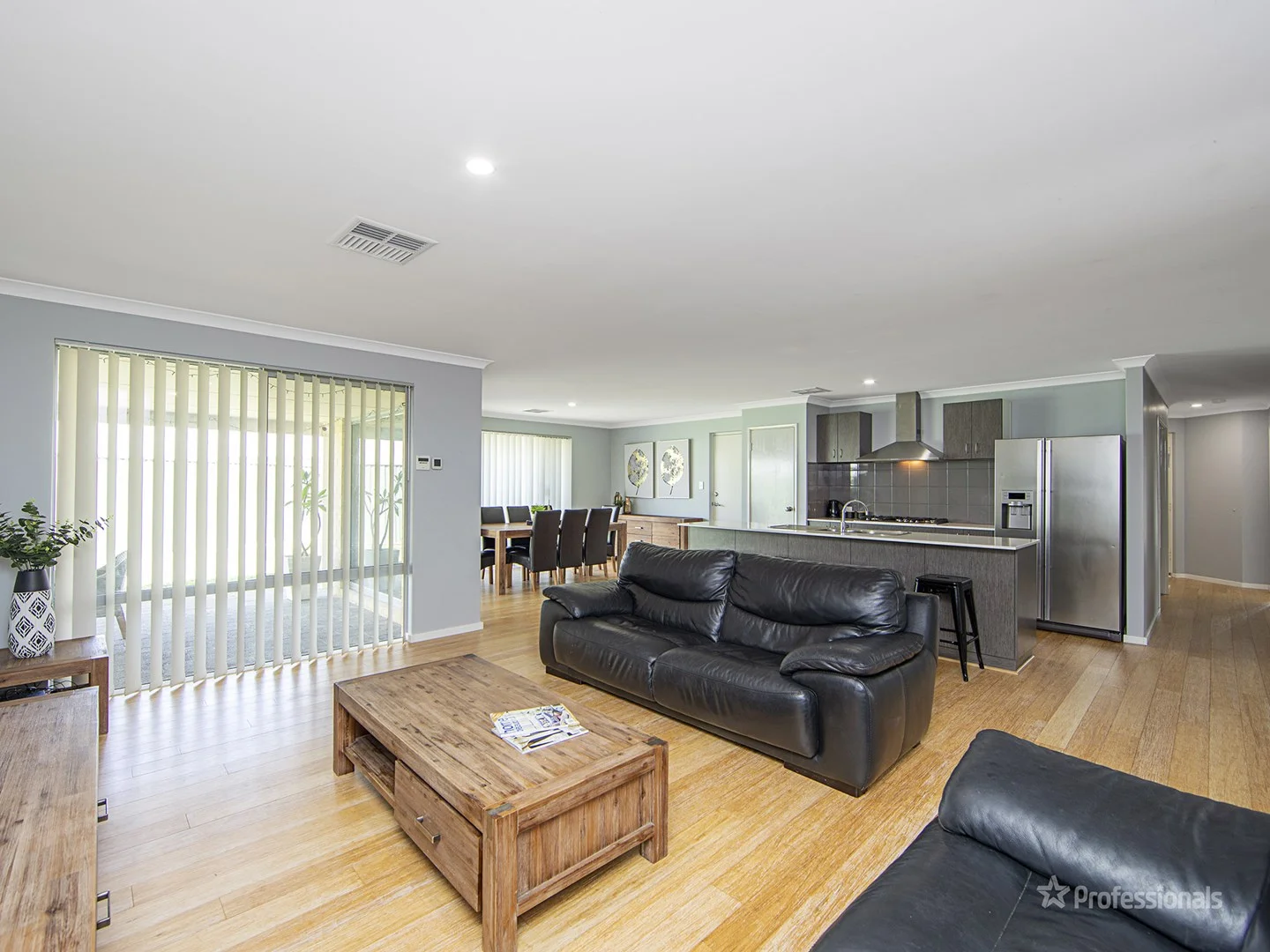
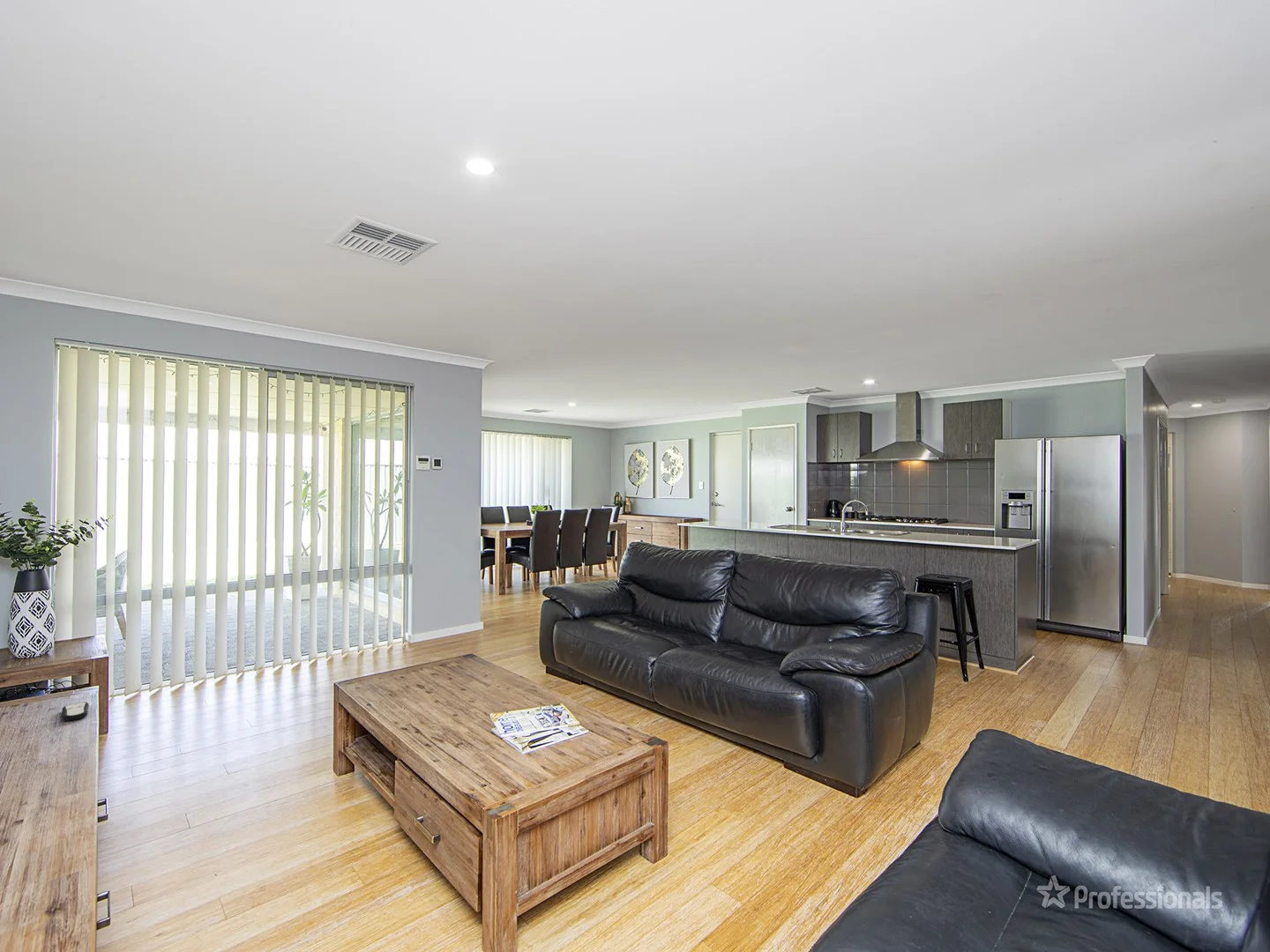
+ remote control (75, 710)
